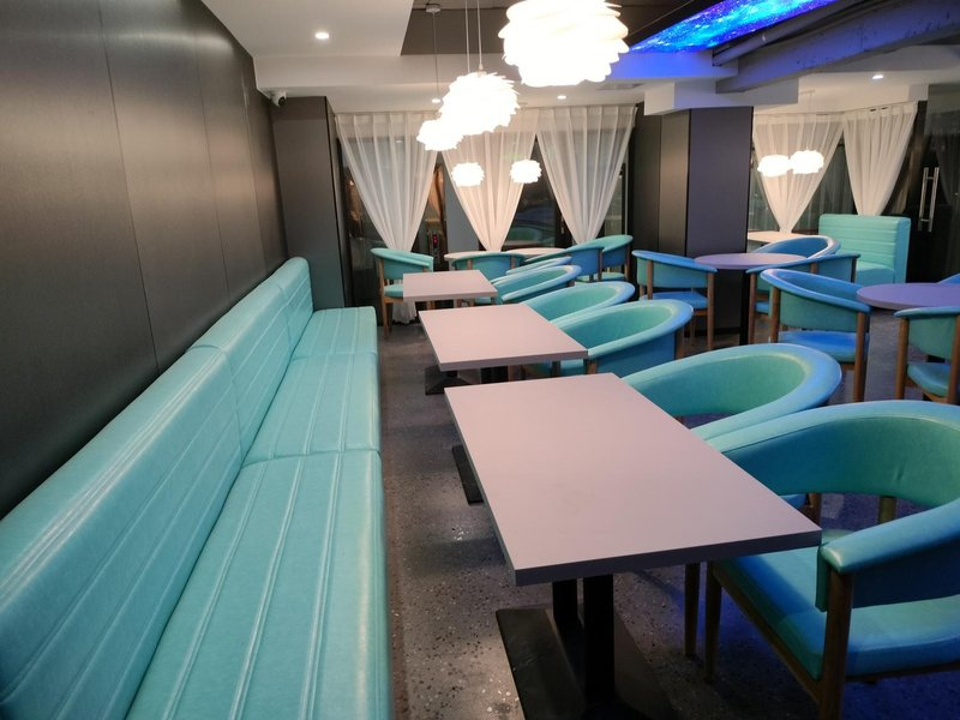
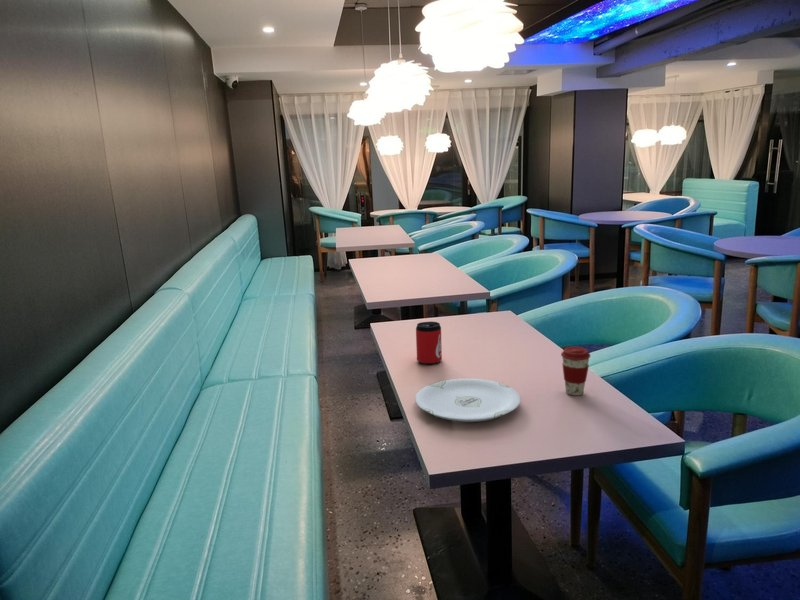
+ can (428, 342)
+ plate (467, 401)
+ coffee cup (575, 371)
